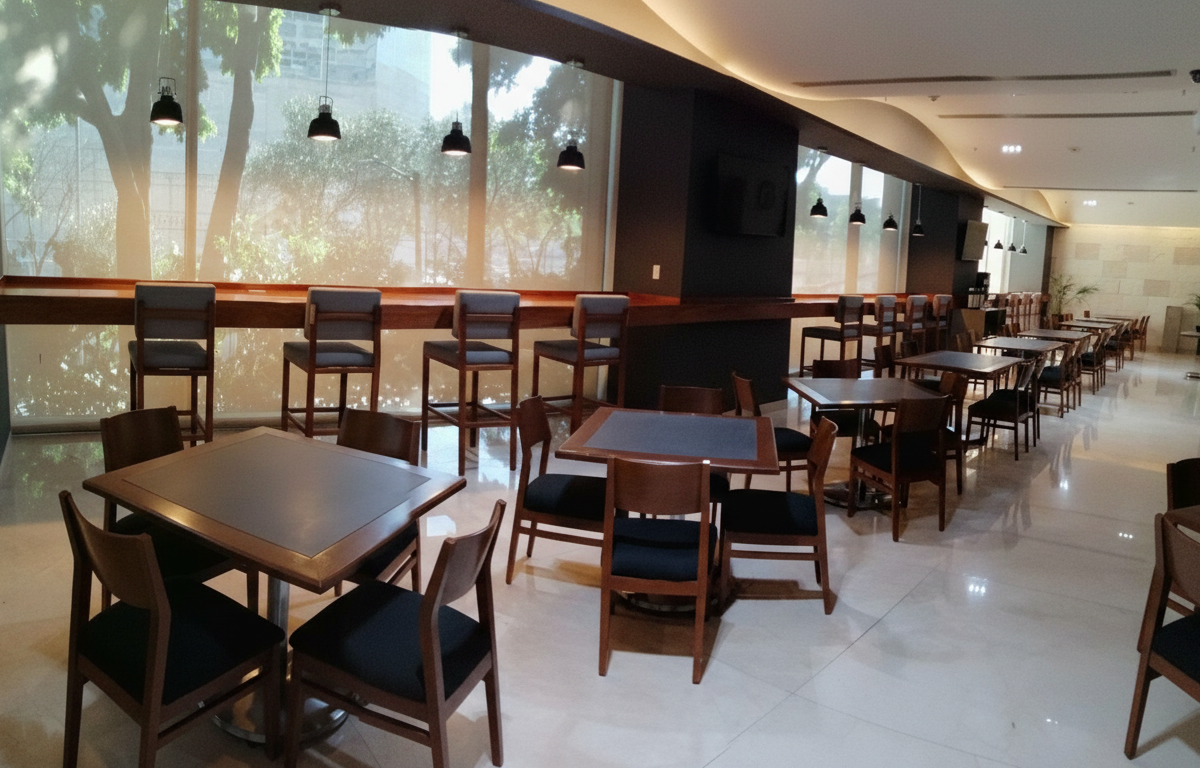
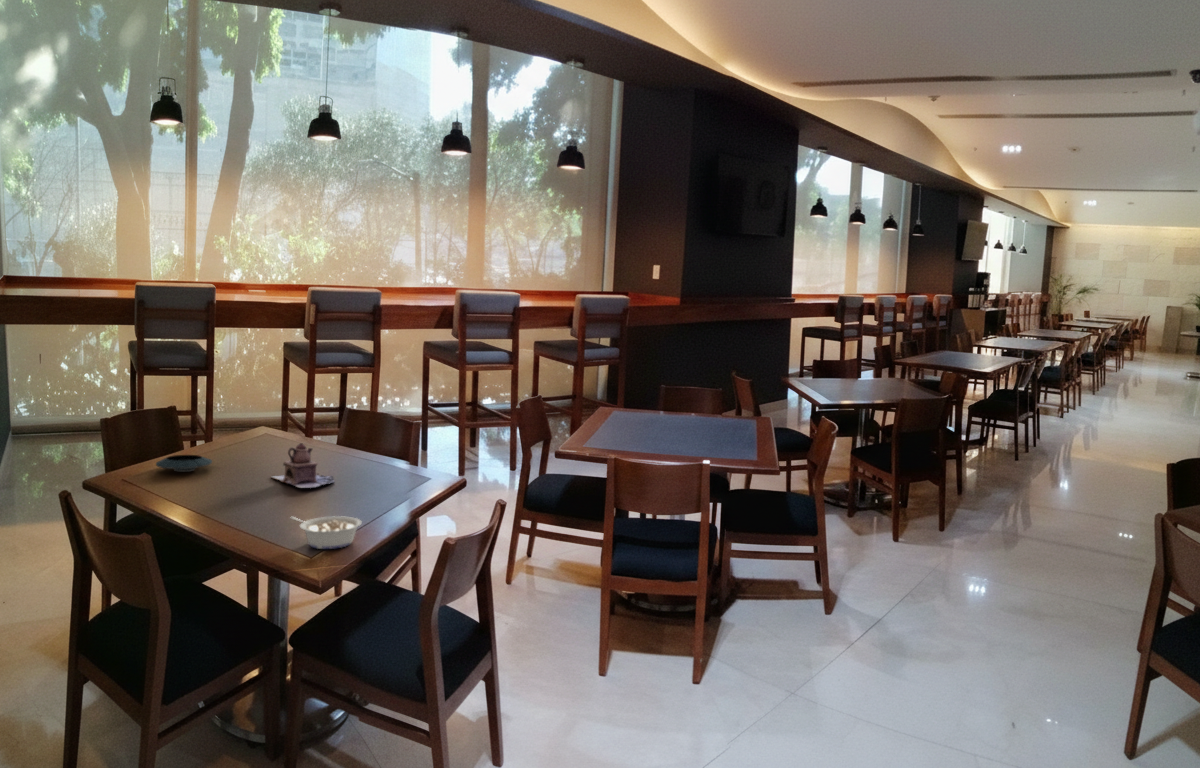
+ saucer (184, 461)
+ teapot (303, 463)
+ legume (328, 531)
